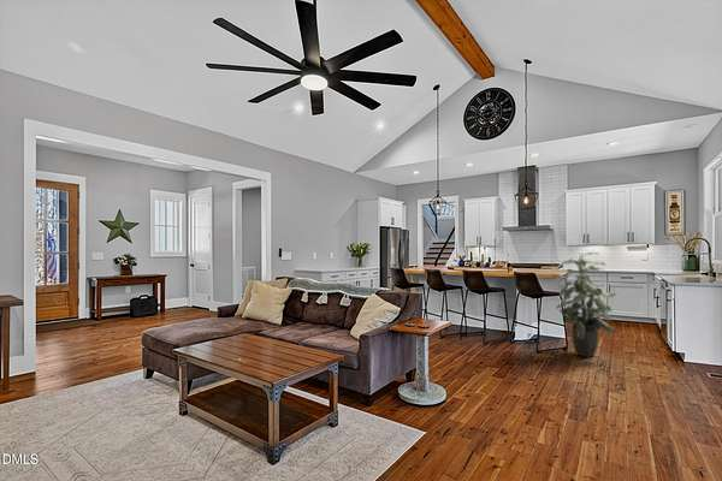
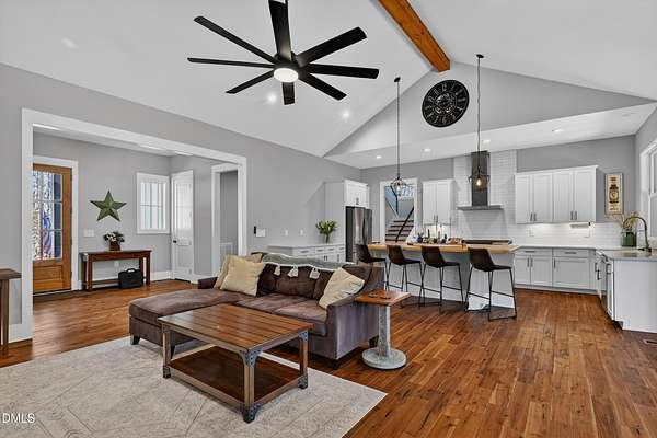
- indoor plant (586, 304)
